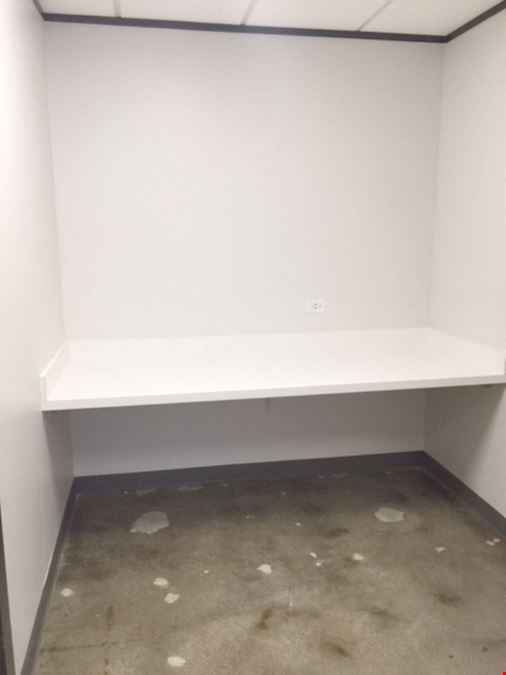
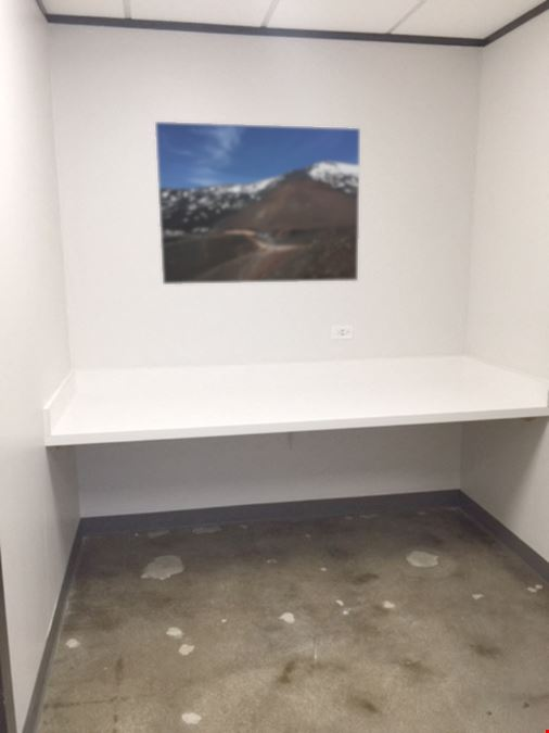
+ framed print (261, 205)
